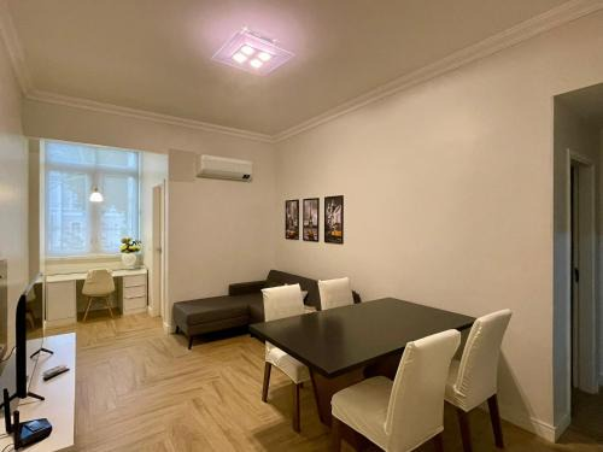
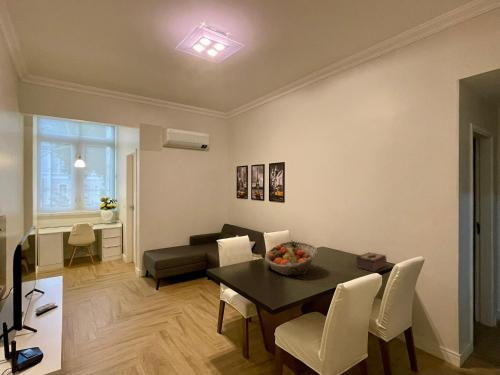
+ tissue box (371, 261)
+ fruit basket (290, 257)
